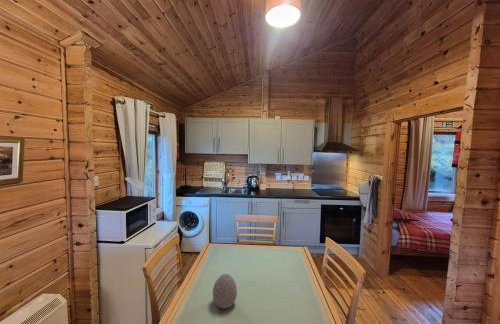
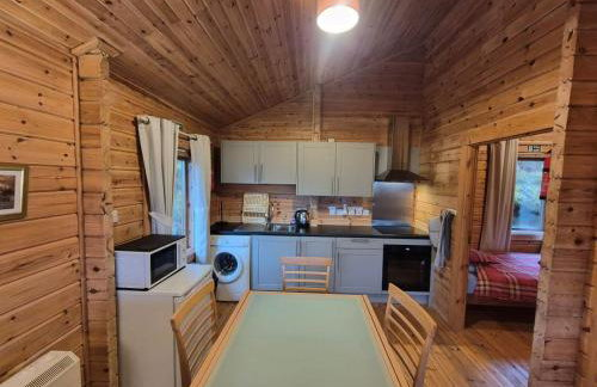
- decorative egg (224, 289)
